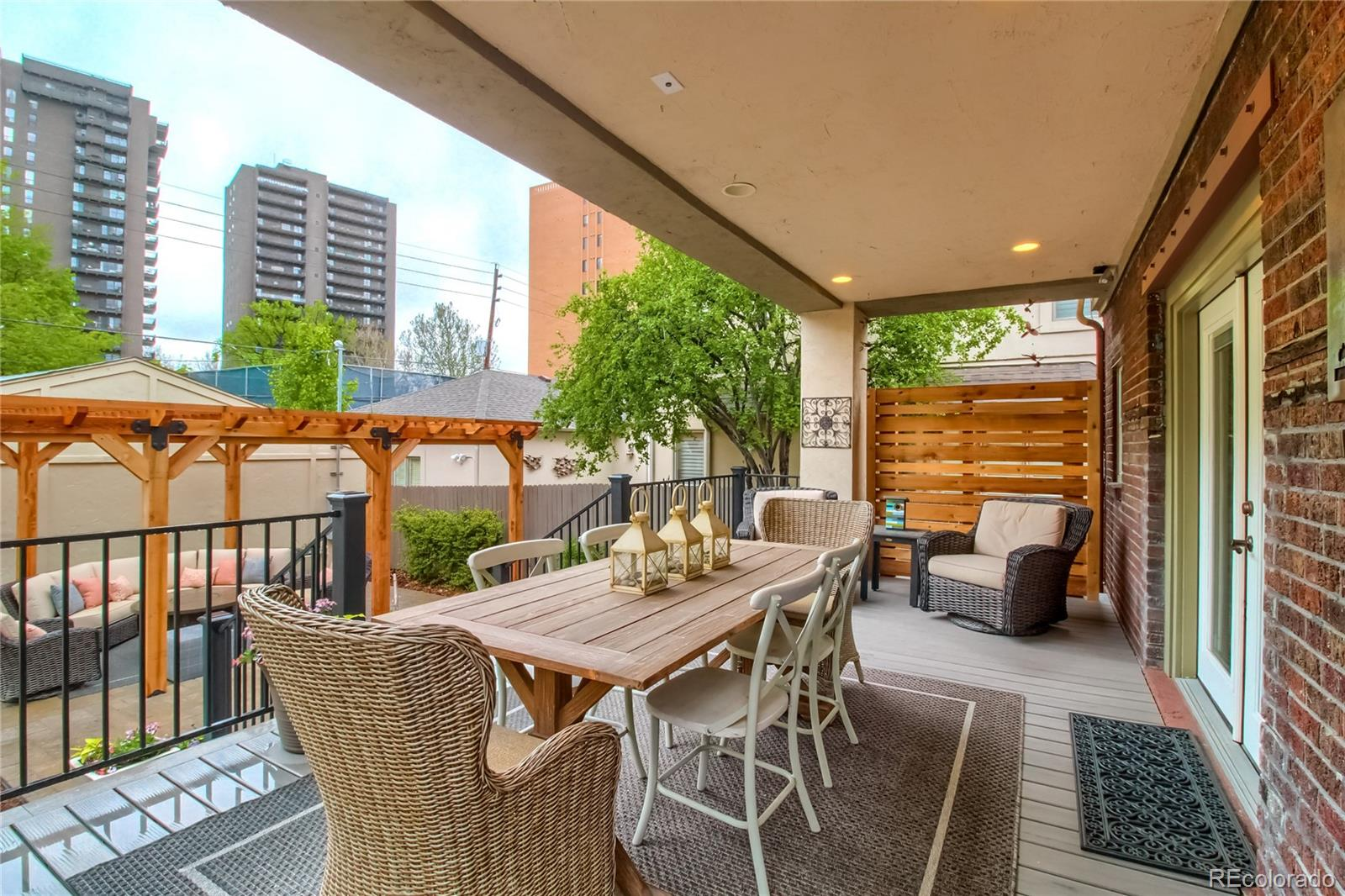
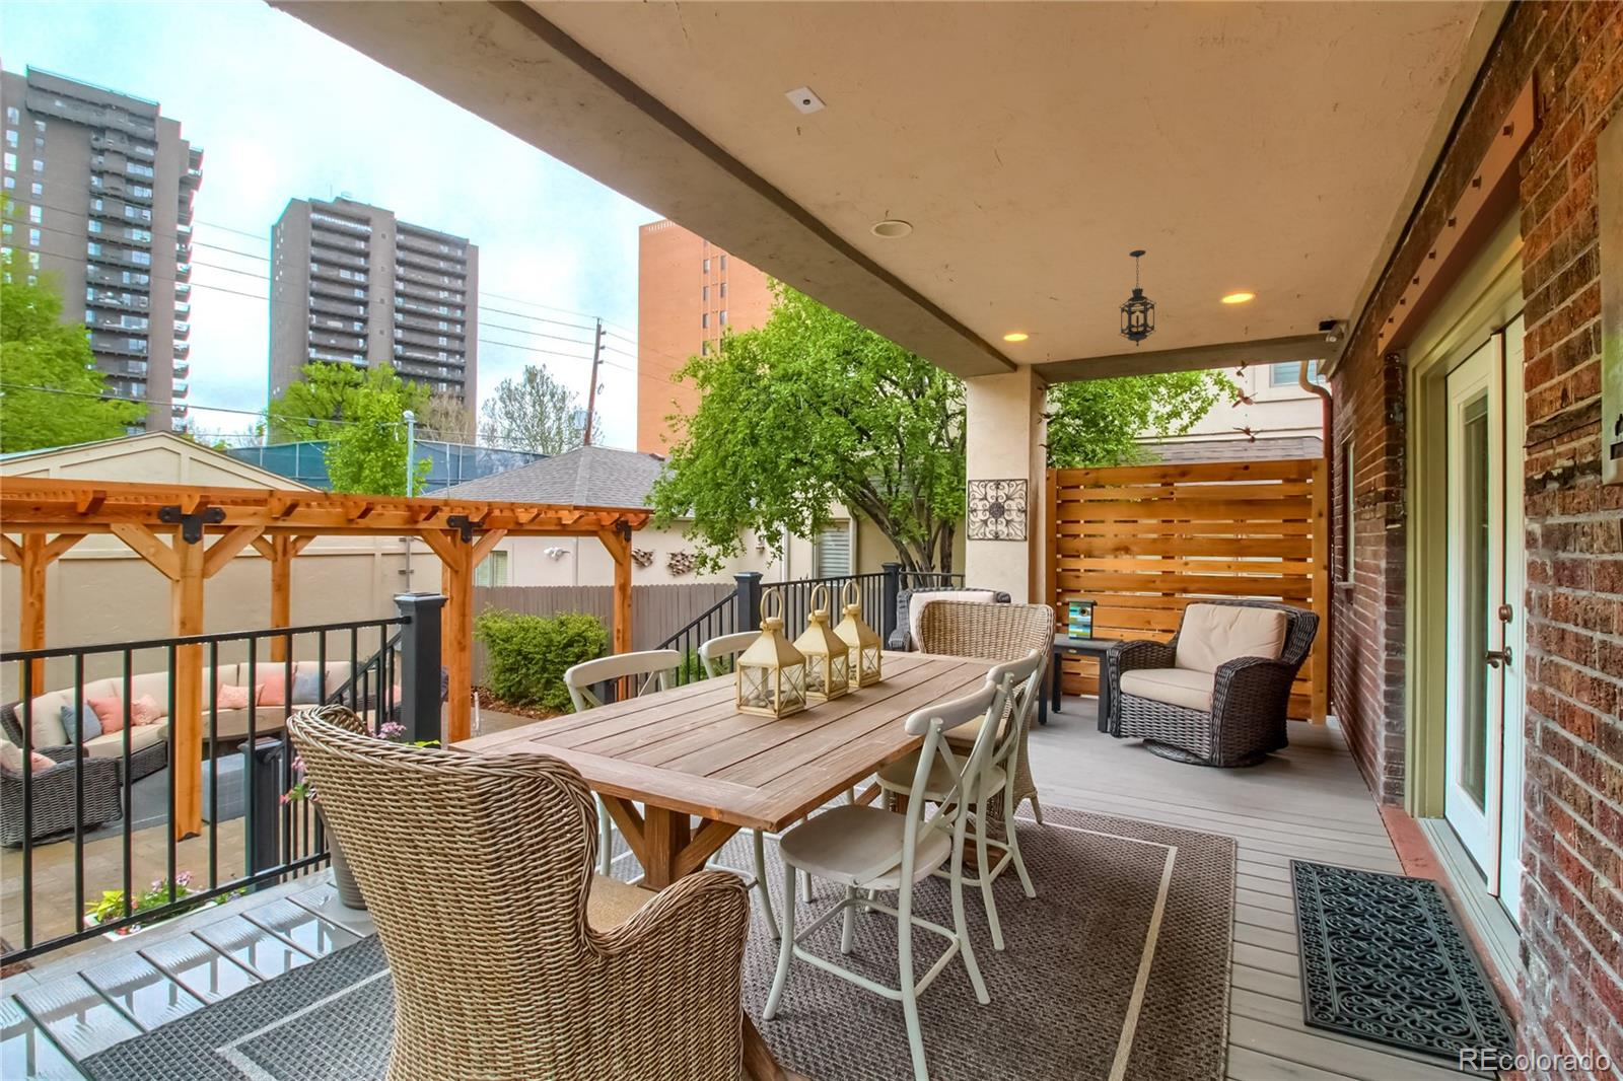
+ hanging lantern (1137, 299)
